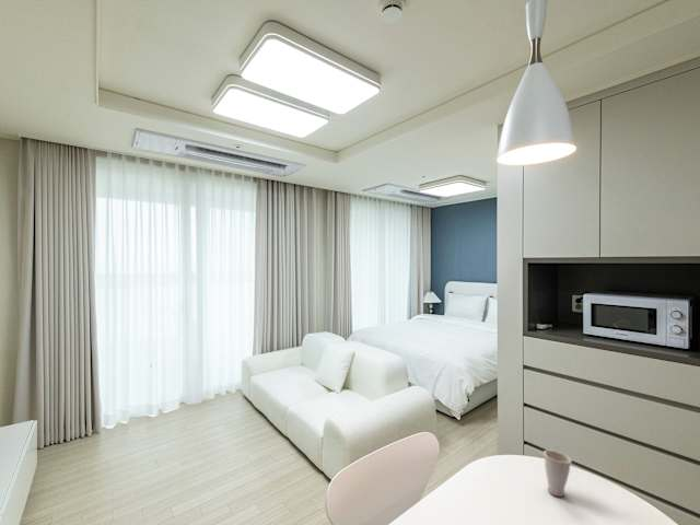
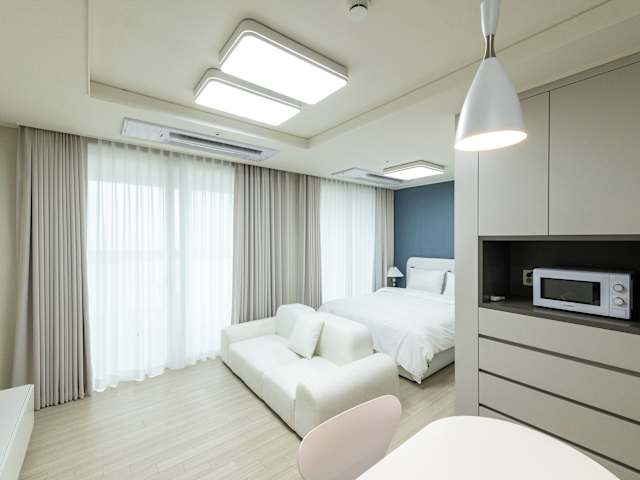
- cup (557, 472)
